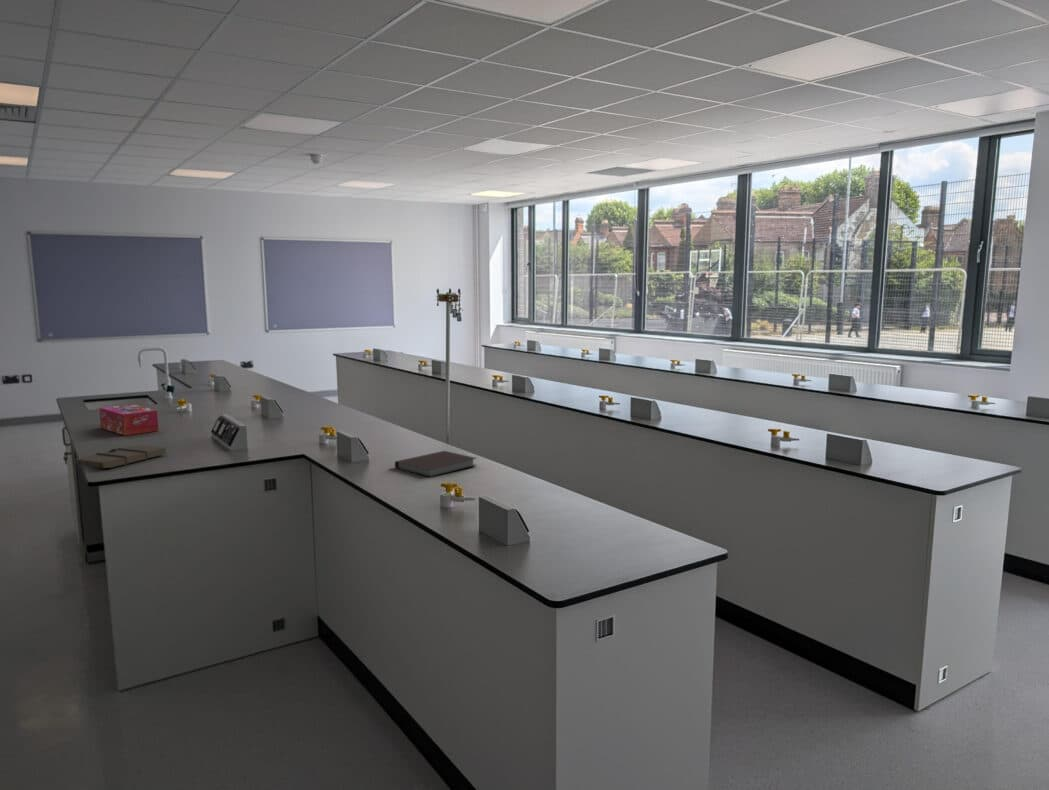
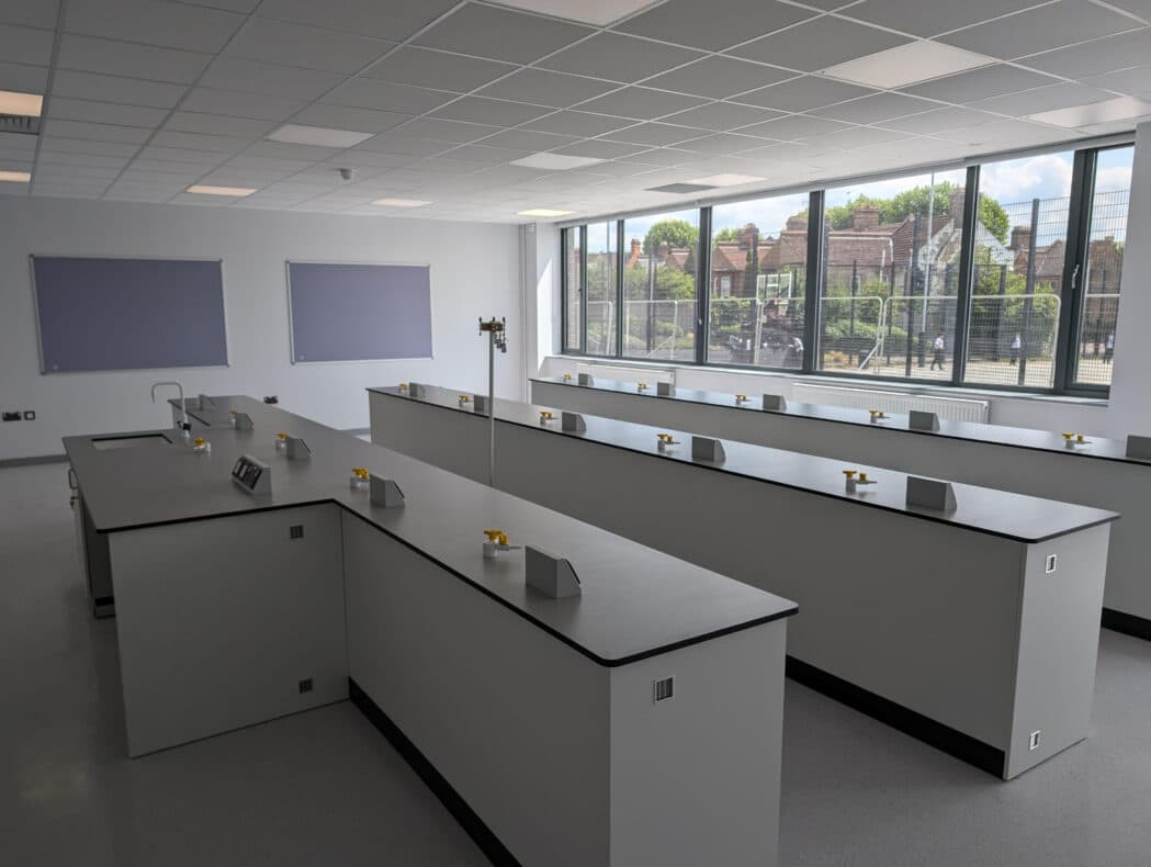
- notebook (436, 463)
- tissue box (128, 419)
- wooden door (122, 455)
